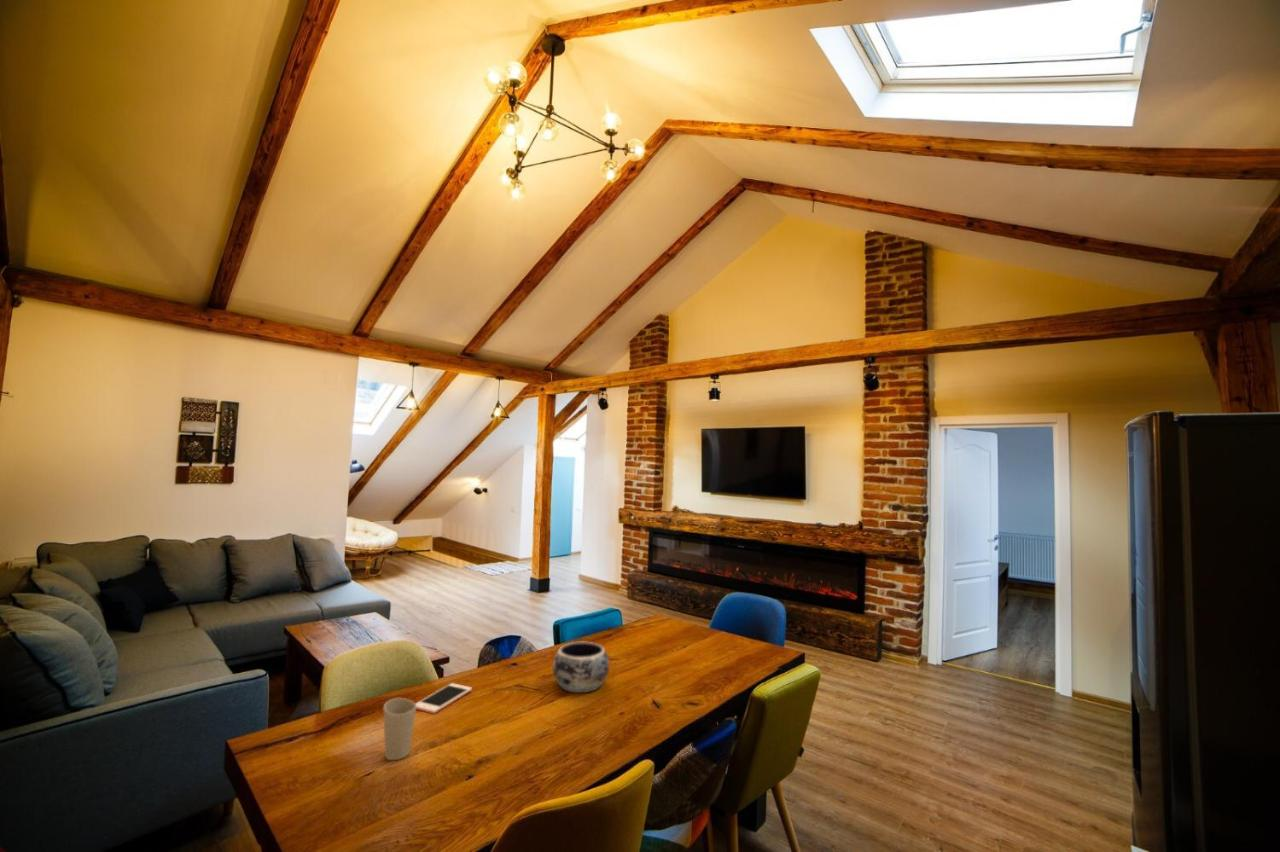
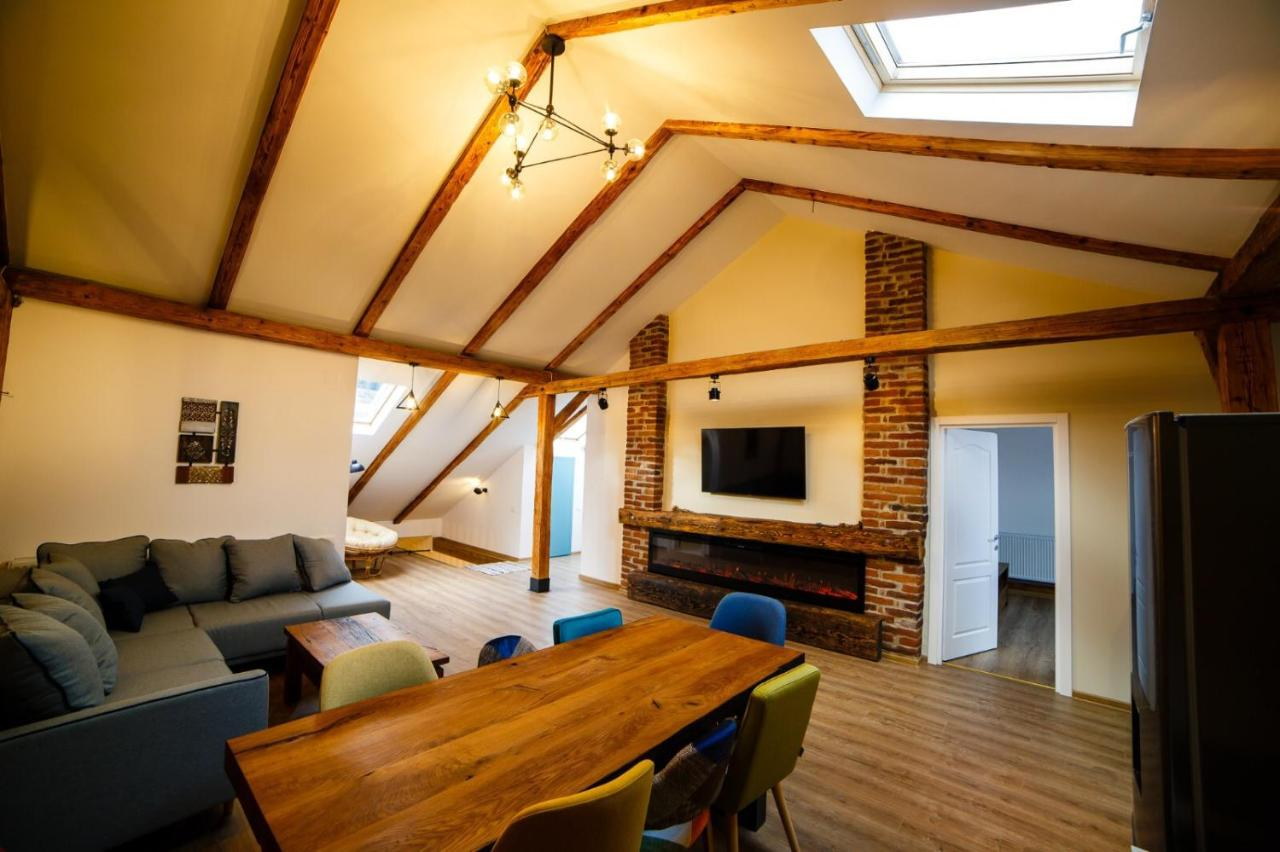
- decorative bowl (581, 666)
- cell phone (443, 697)
- cup (398, 728)
